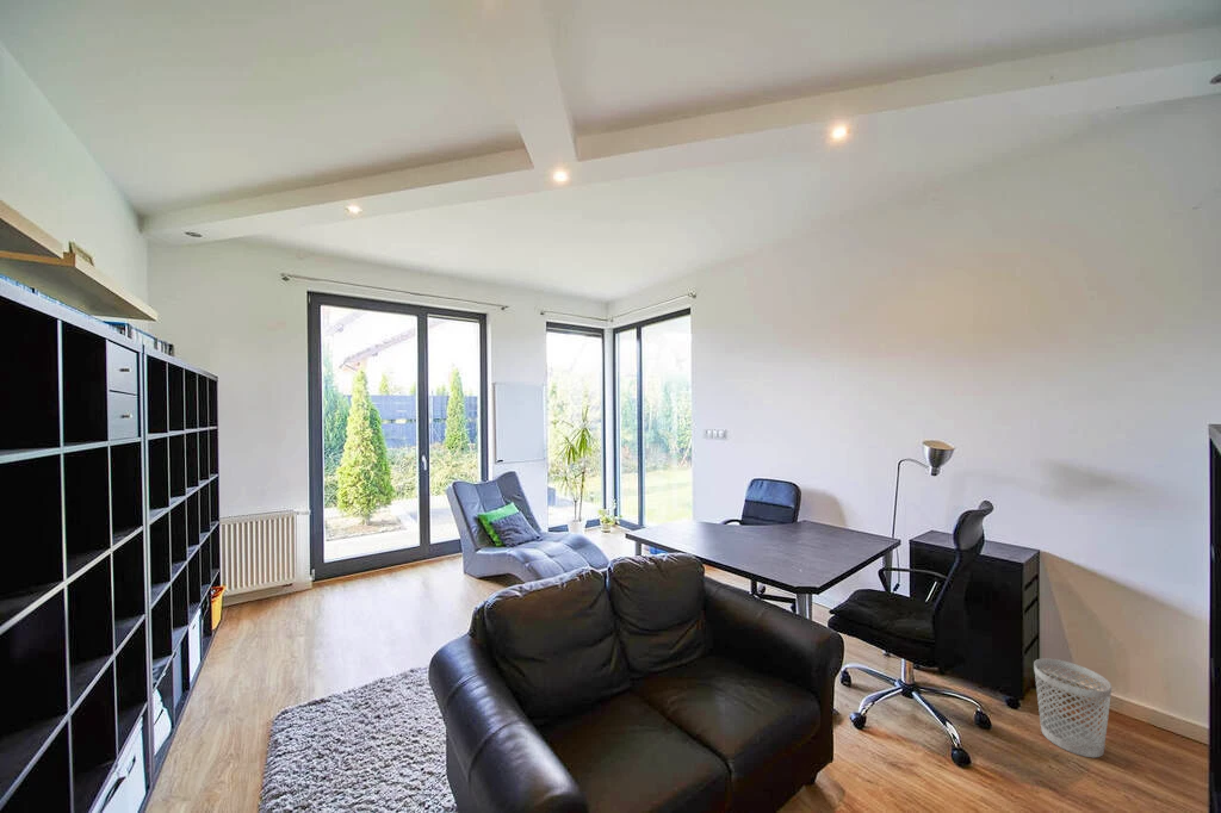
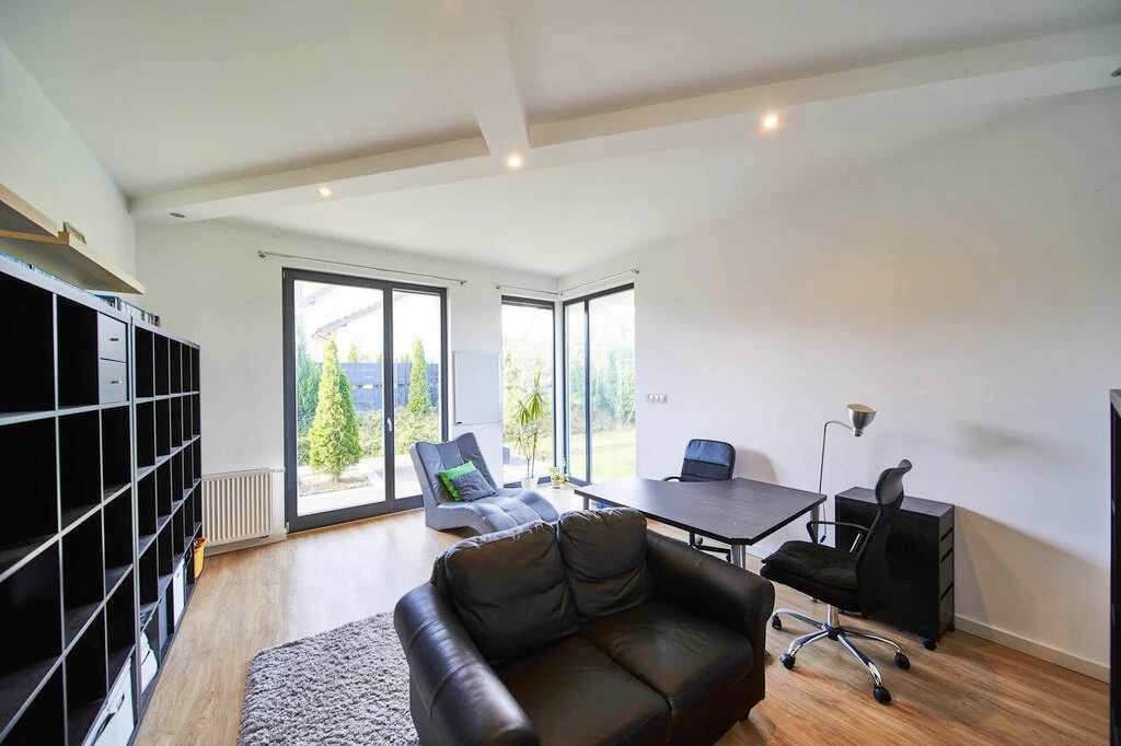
- wastebasket (1071, 707)
